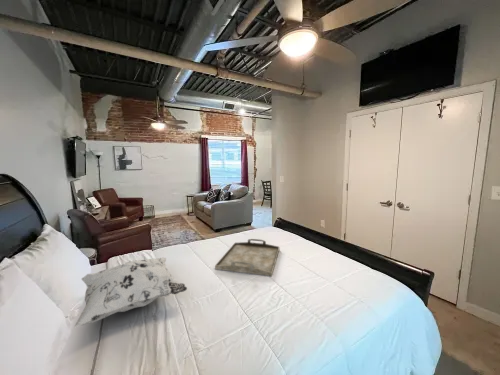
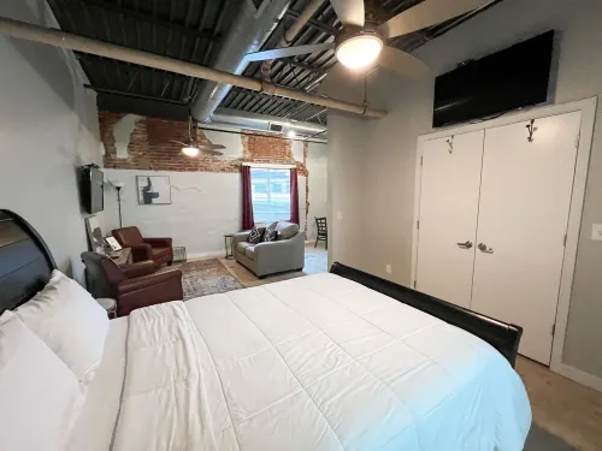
- serving tray (250, 253)
- decorative pillow (132, 283)
